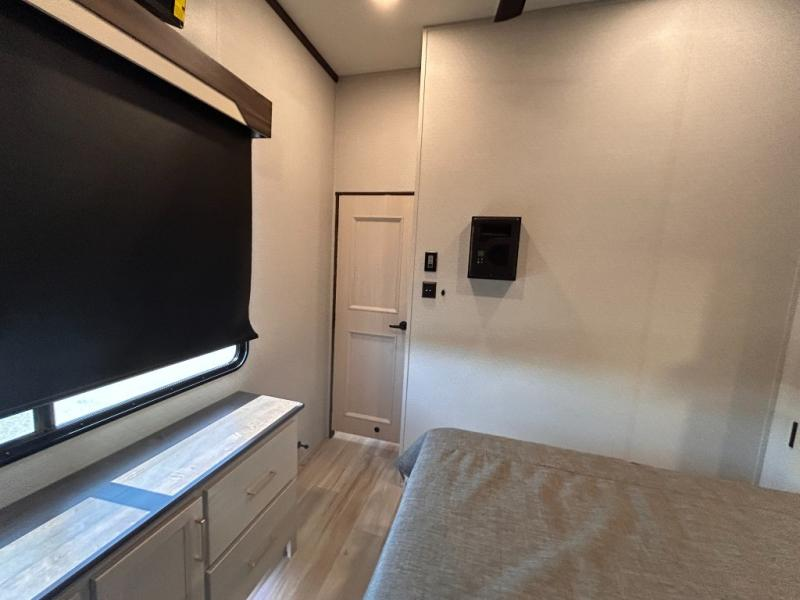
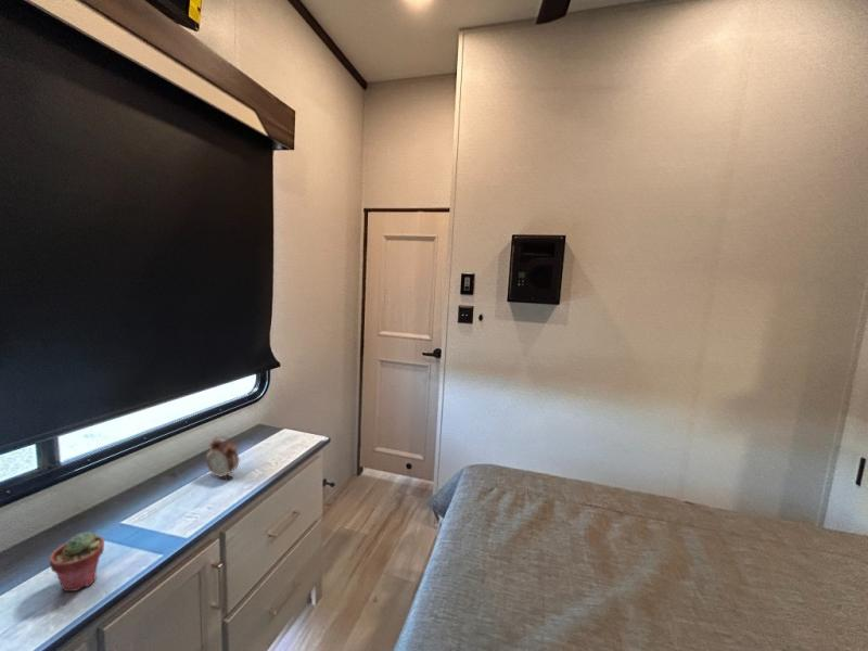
+ potted succulent (78, 558)
+ alarm clock (222, 456)
